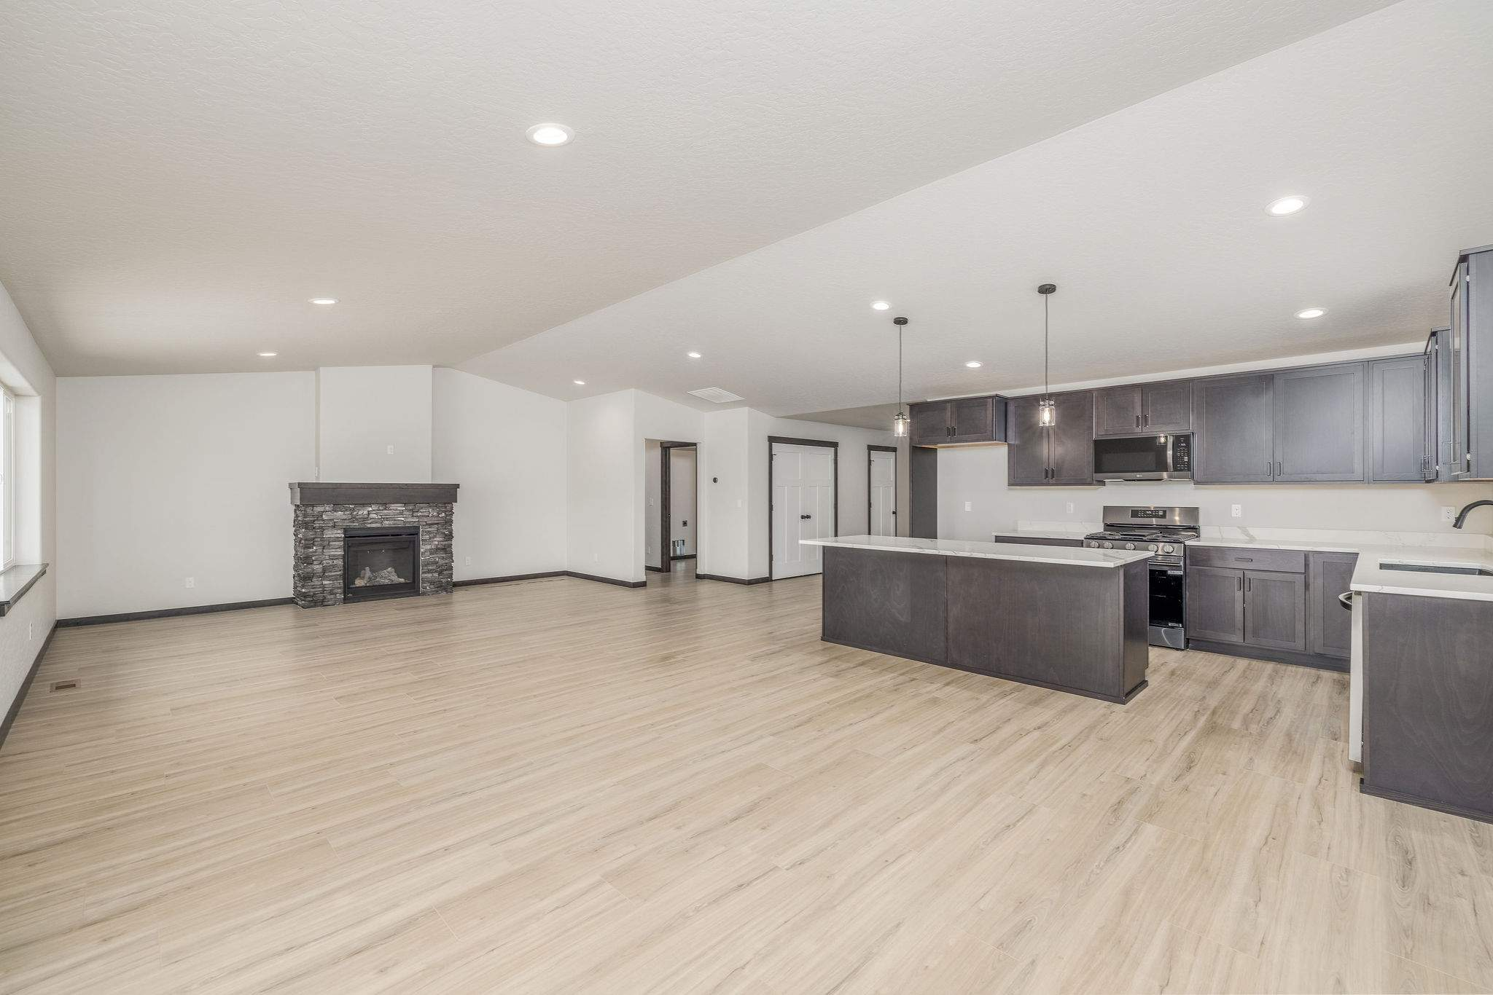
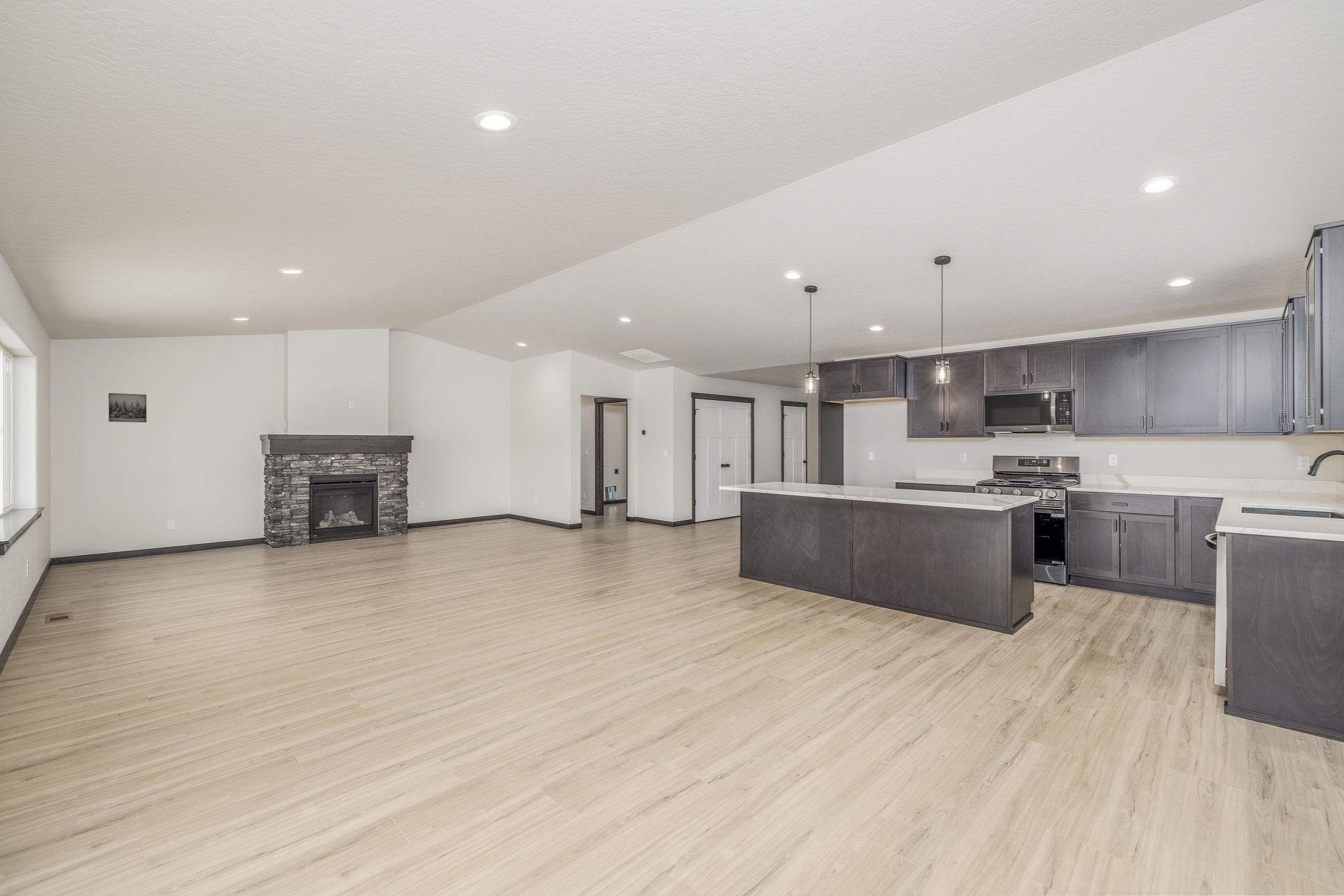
+ wall art (127, 407)
